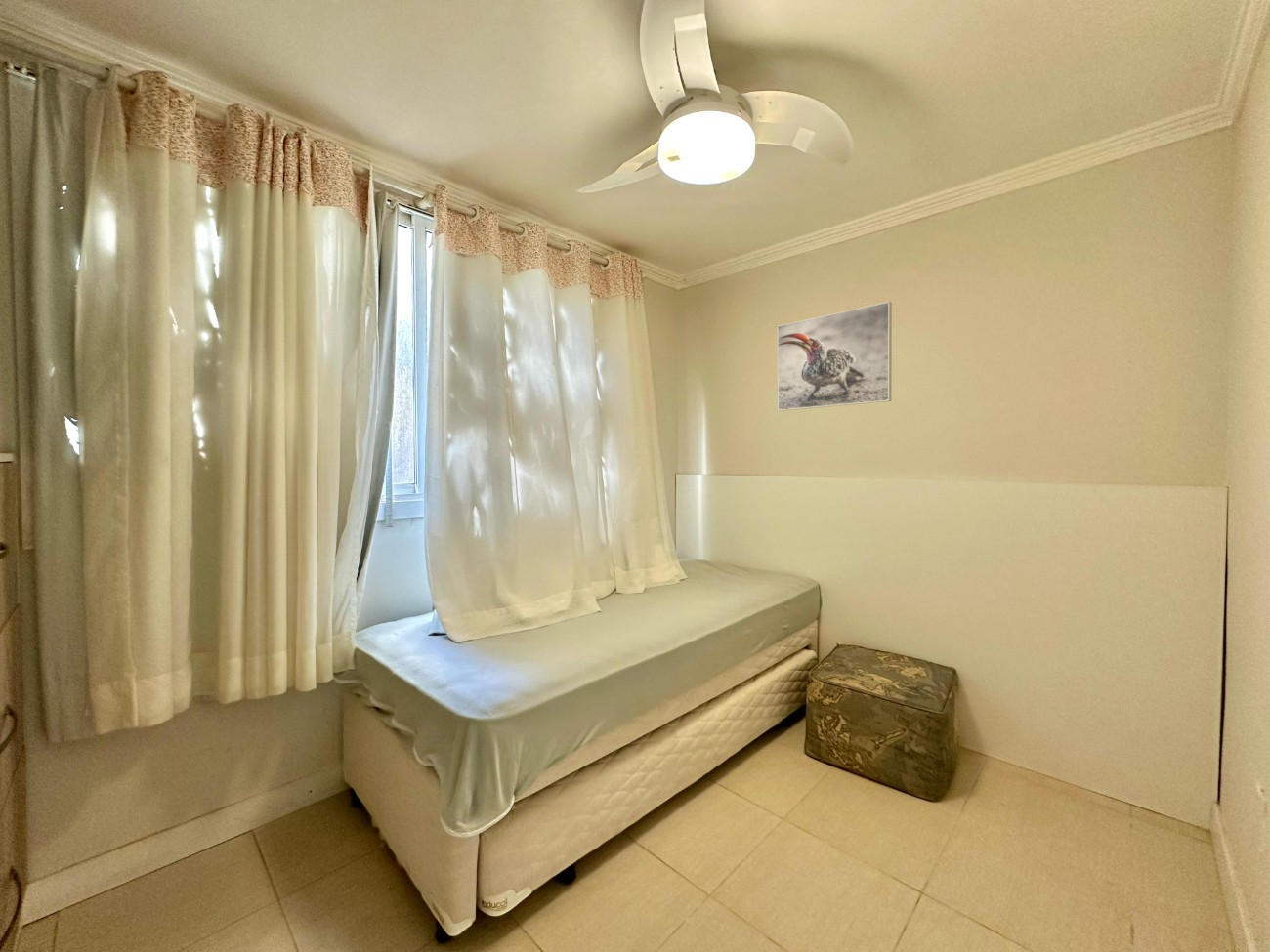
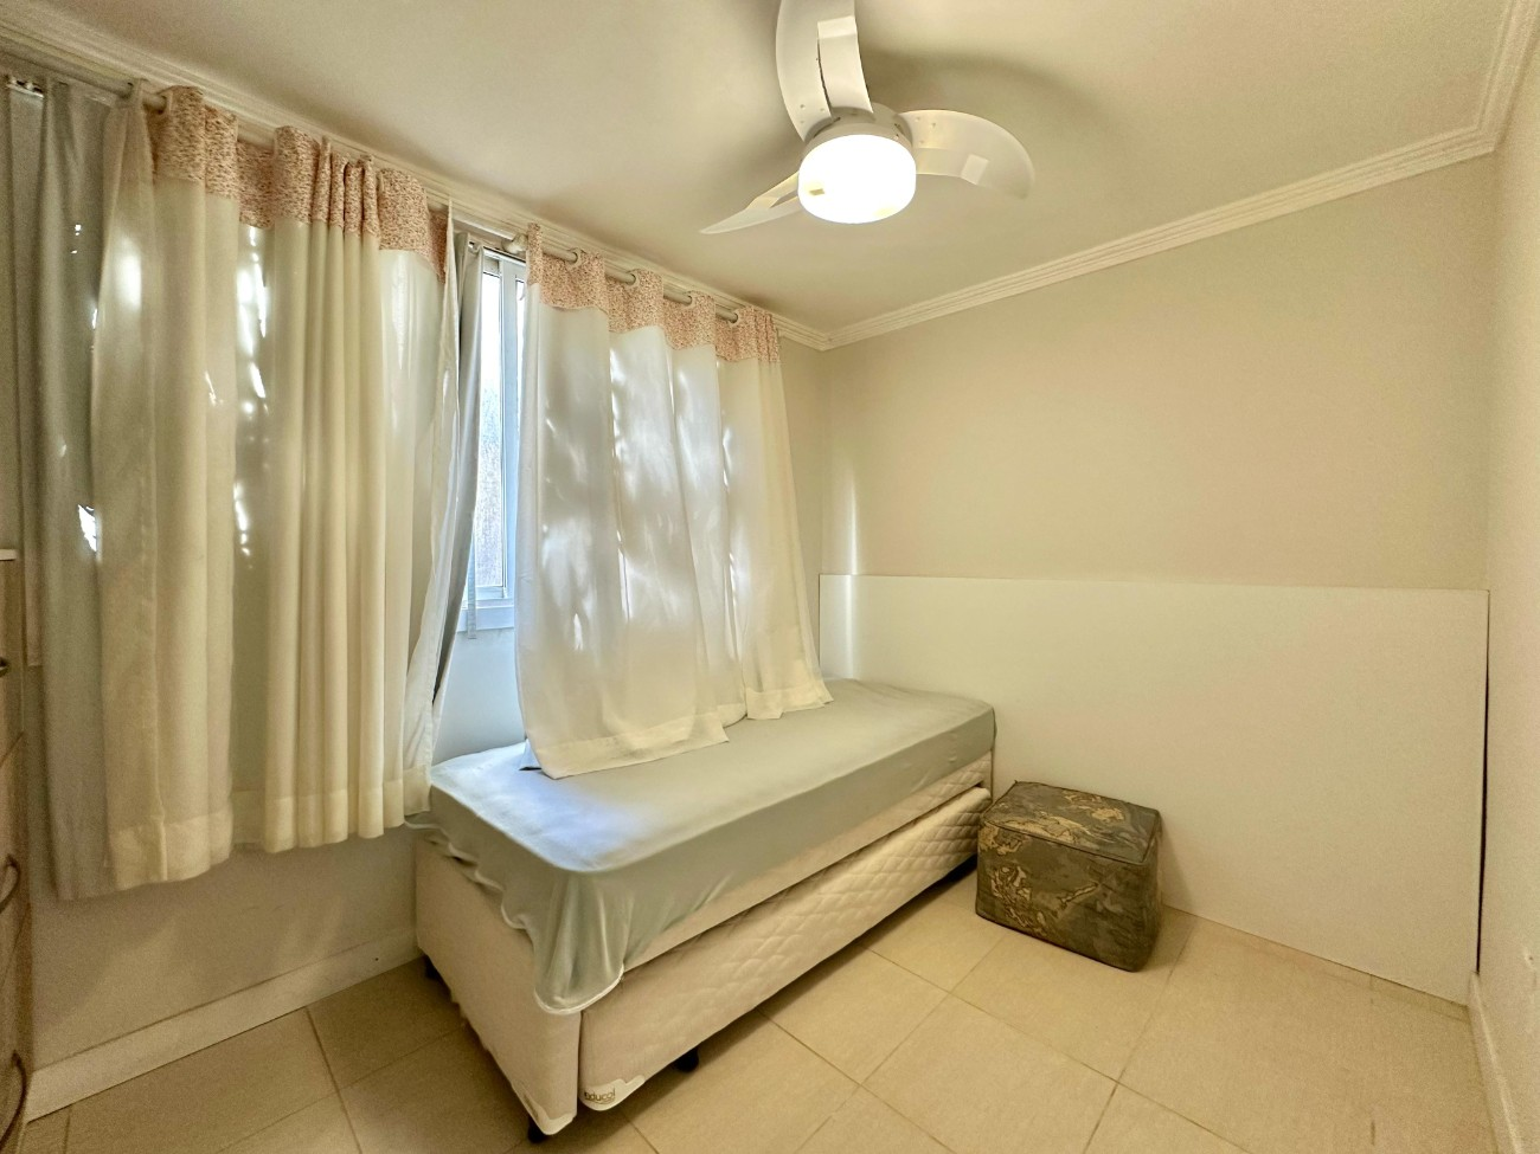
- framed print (829, 360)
